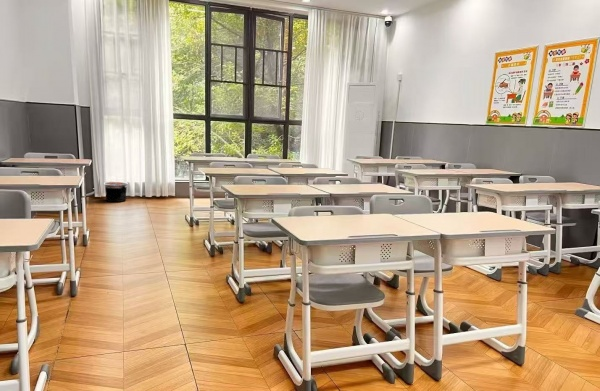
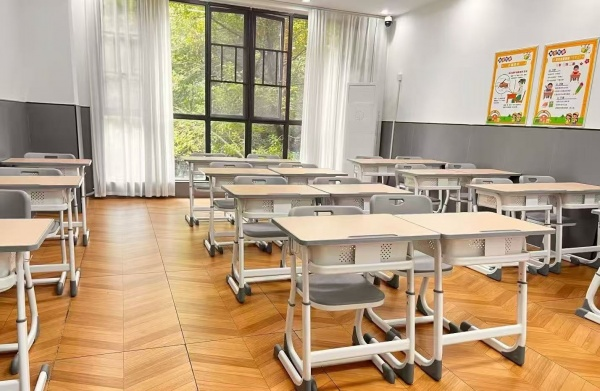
- trash bin (116, 191)
